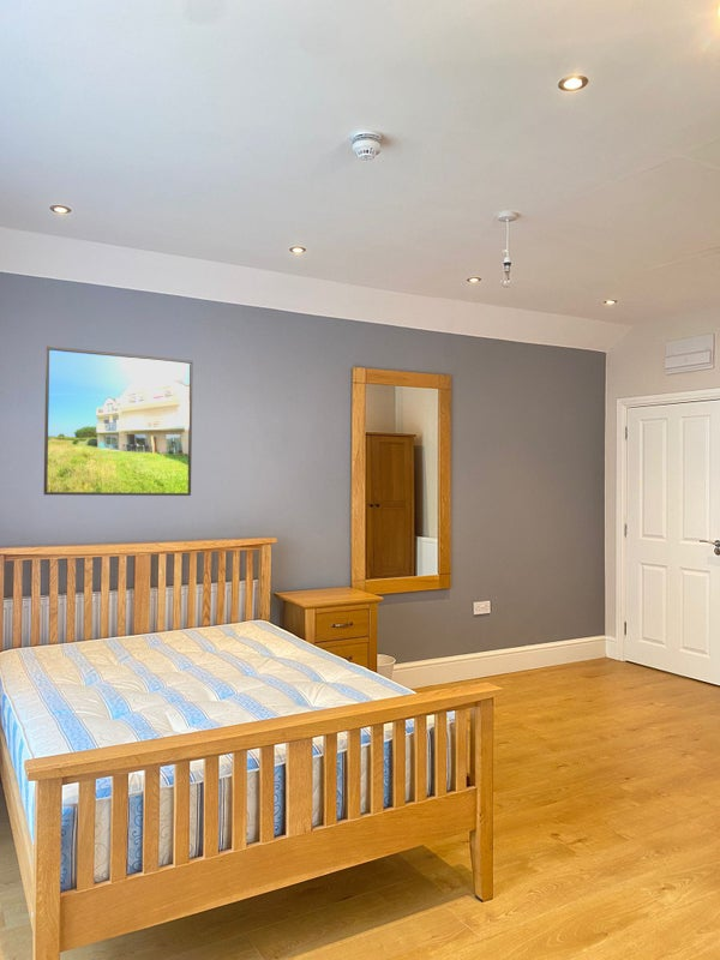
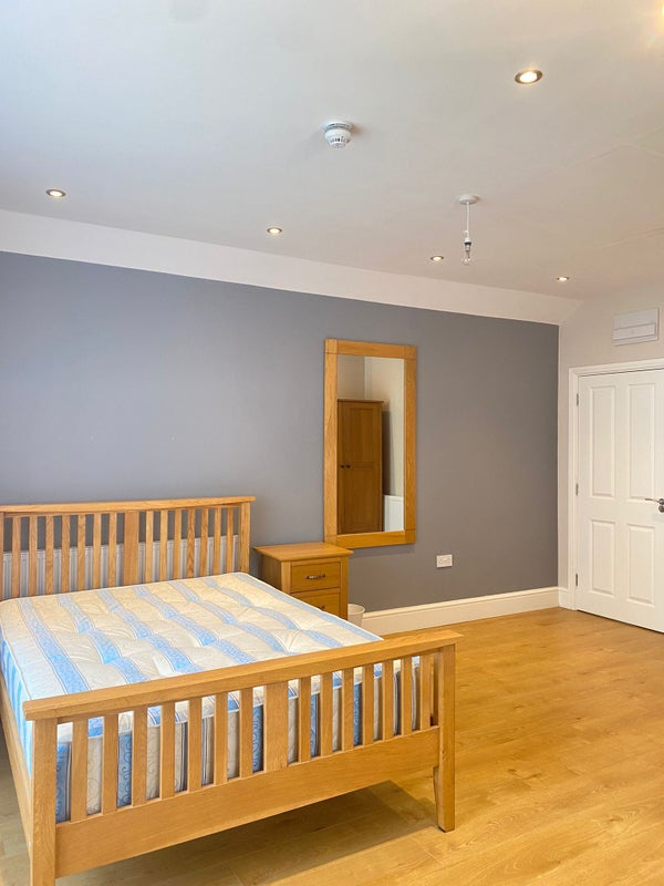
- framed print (121, 424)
